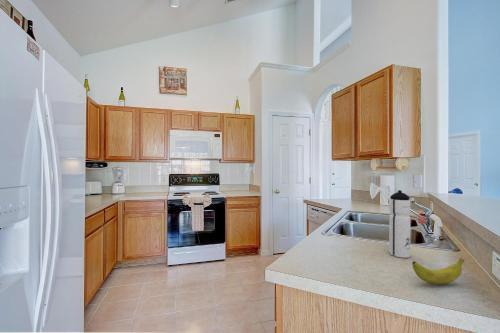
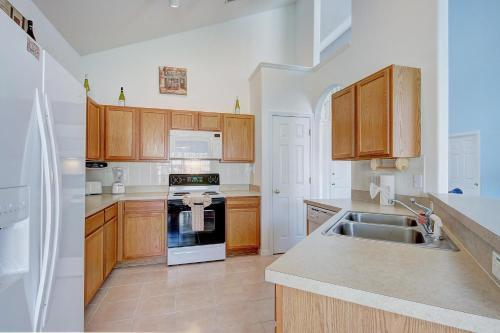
- water bottle (399, 222)
- banana (438, 271)
